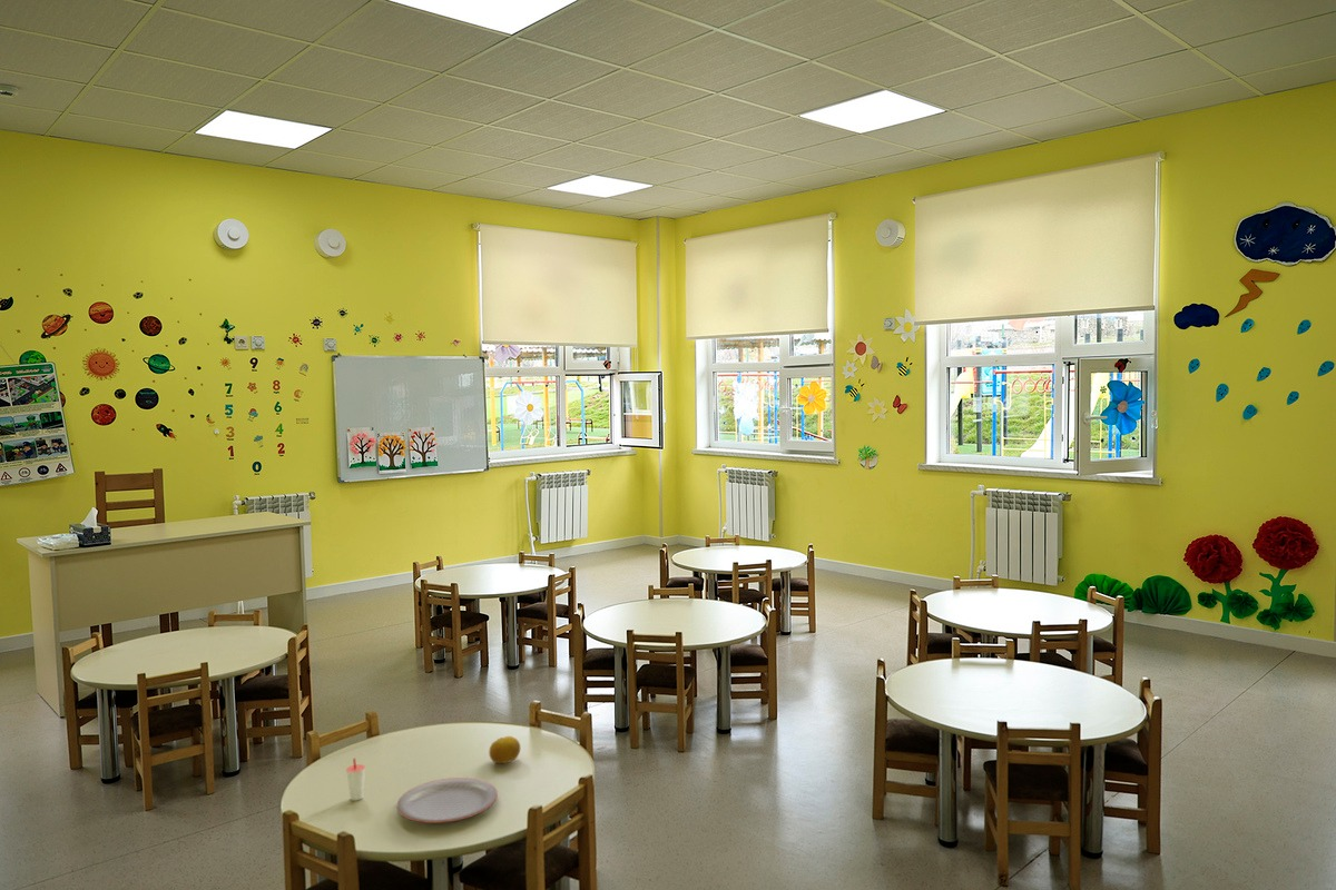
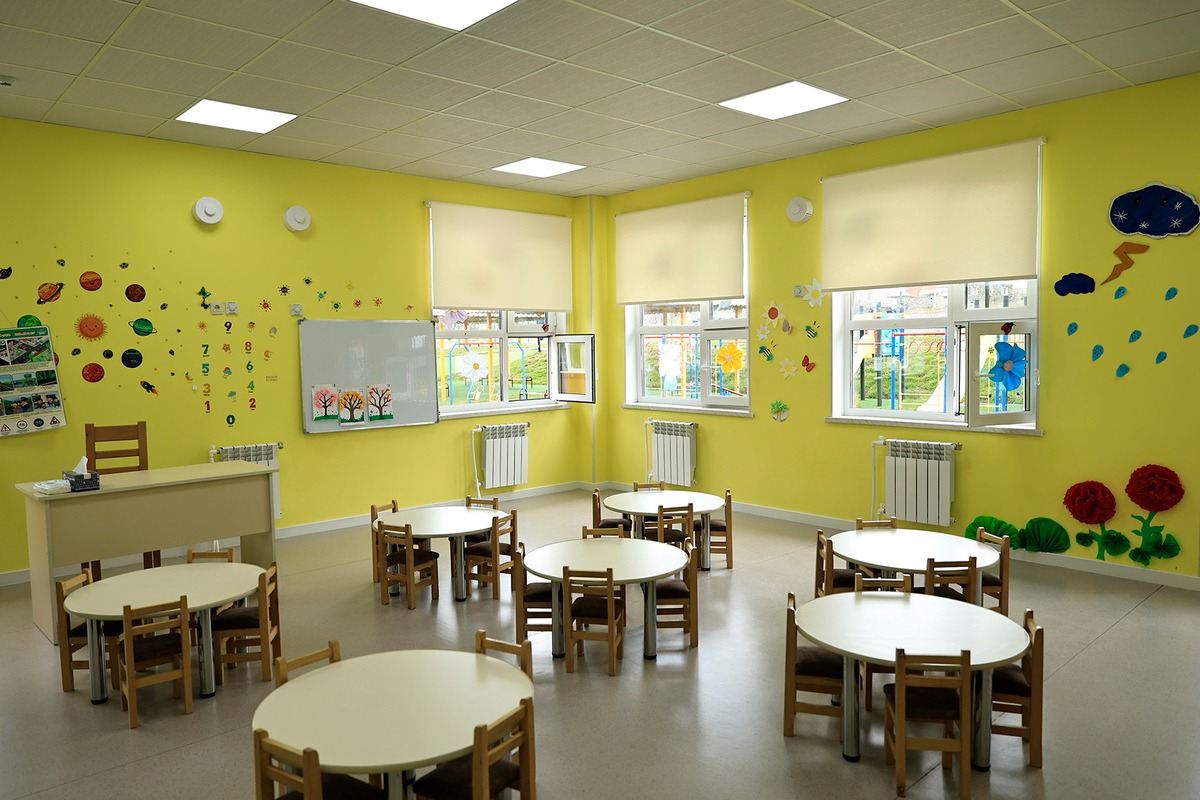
- fruit (504, 749)
- cup (355, 778)
- plate (448, 802)
